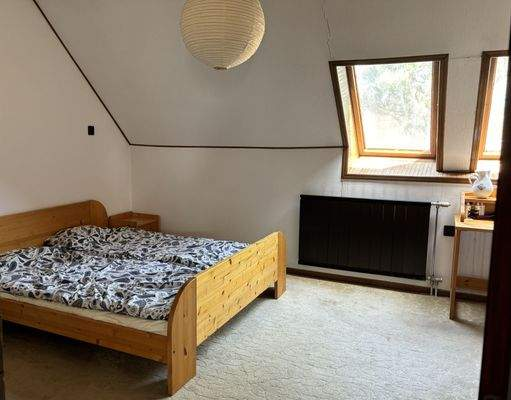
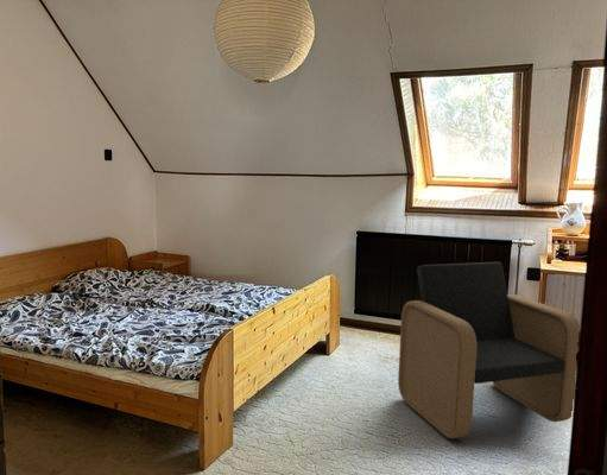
+ armchair (485, 342)
